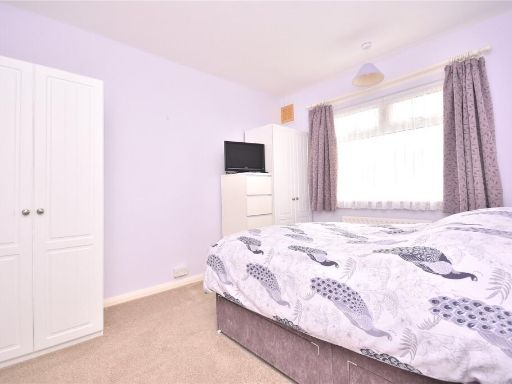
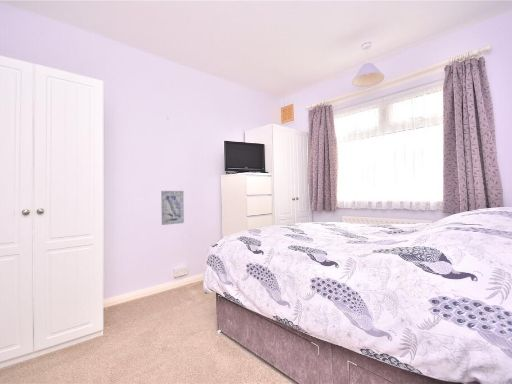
+ wall art (172, 207)
